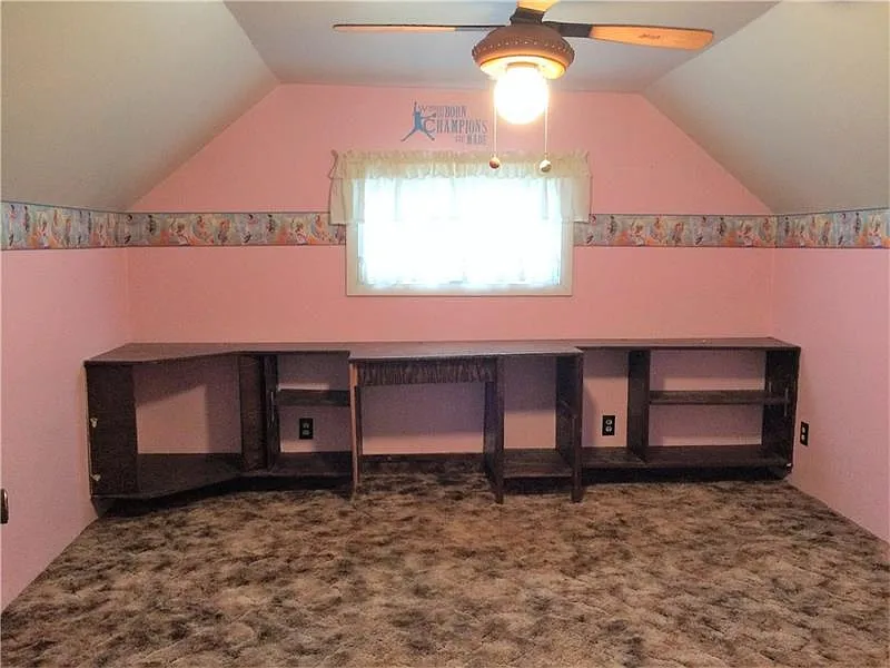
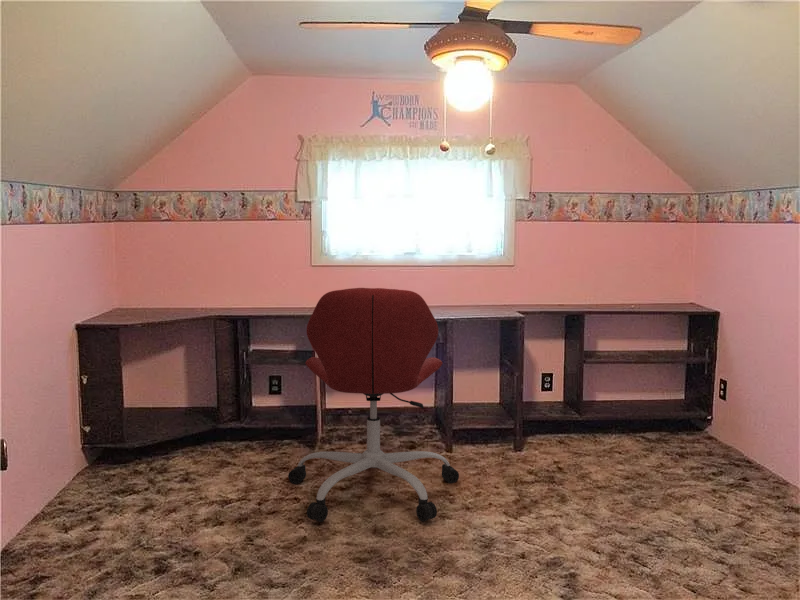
+ office chair (373, 387)
